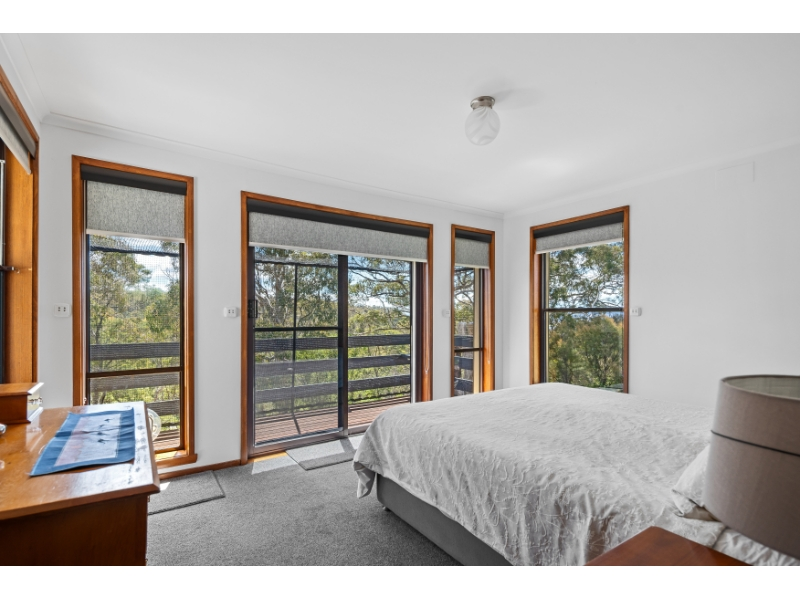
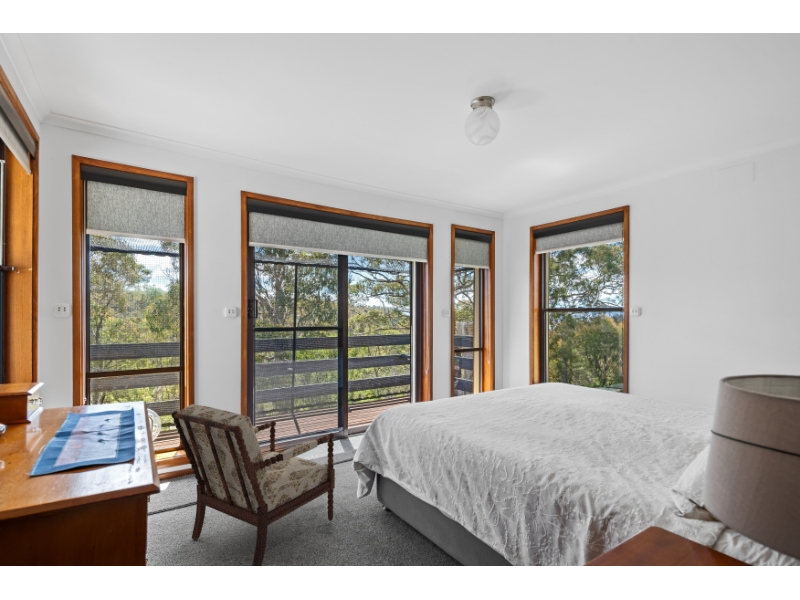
+ armchair (258, 466)
